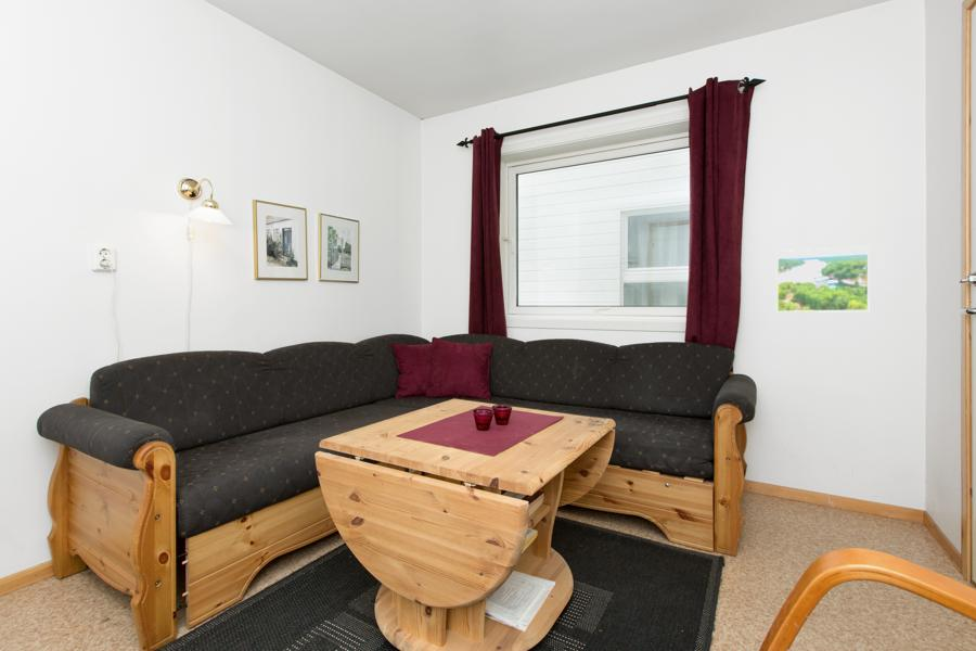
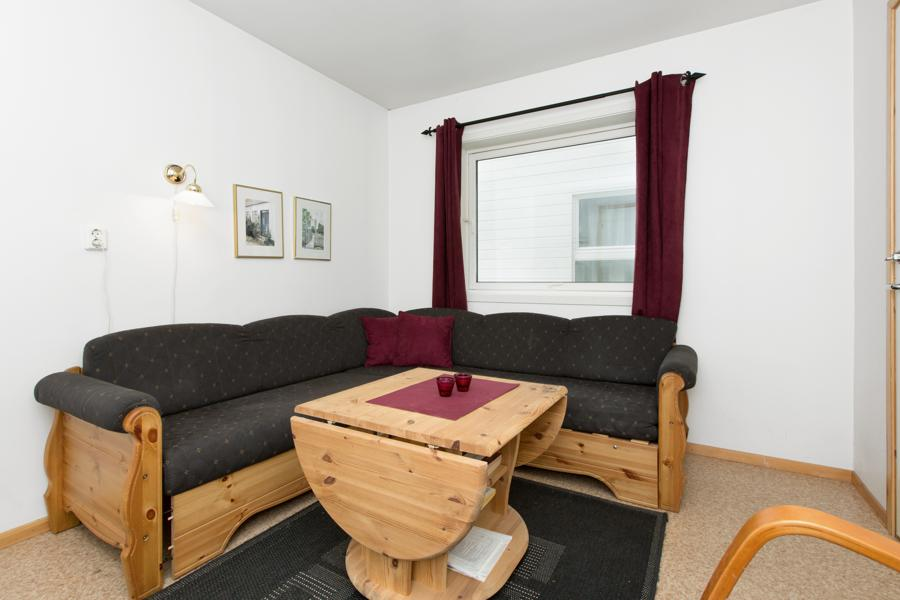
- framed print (820, 280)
